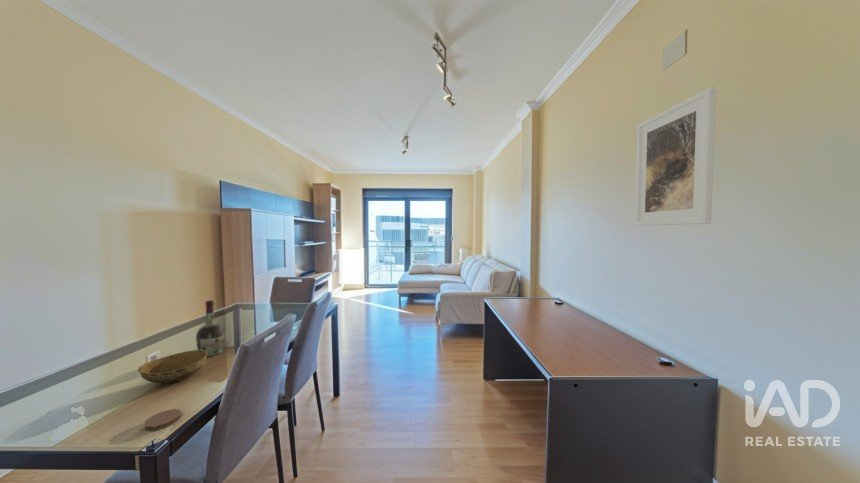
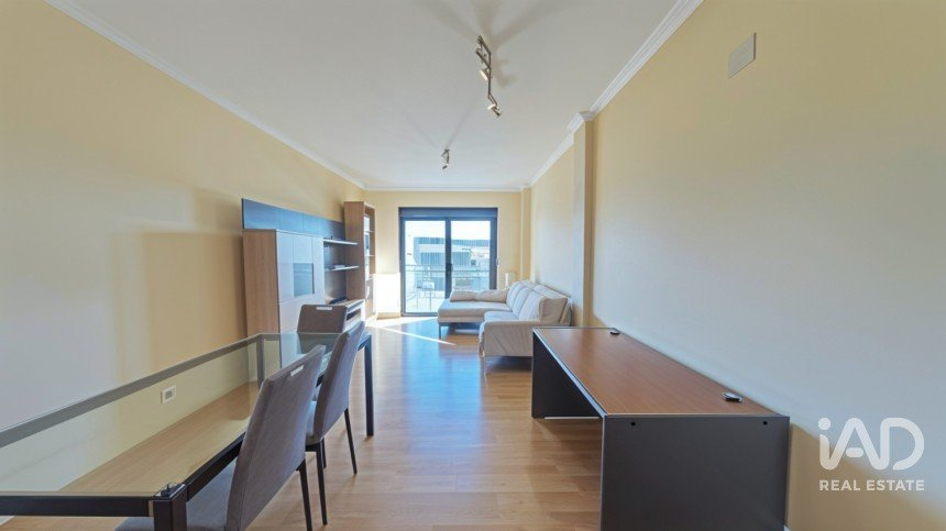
- coaster (163, 419)
- cognac bottle (210, 326)
- bowl (175, 369)
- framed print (668, 167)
